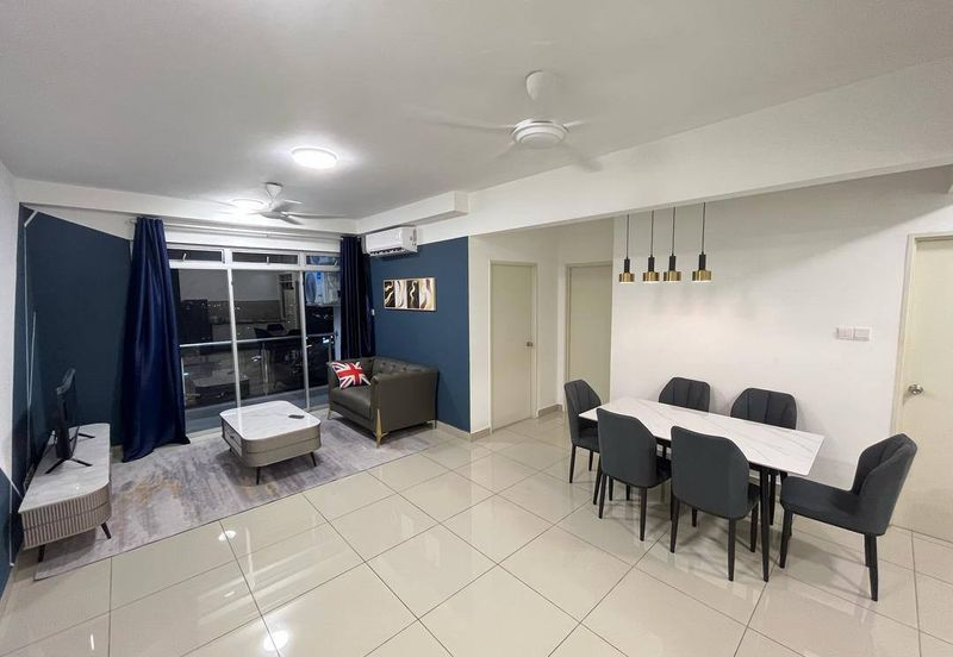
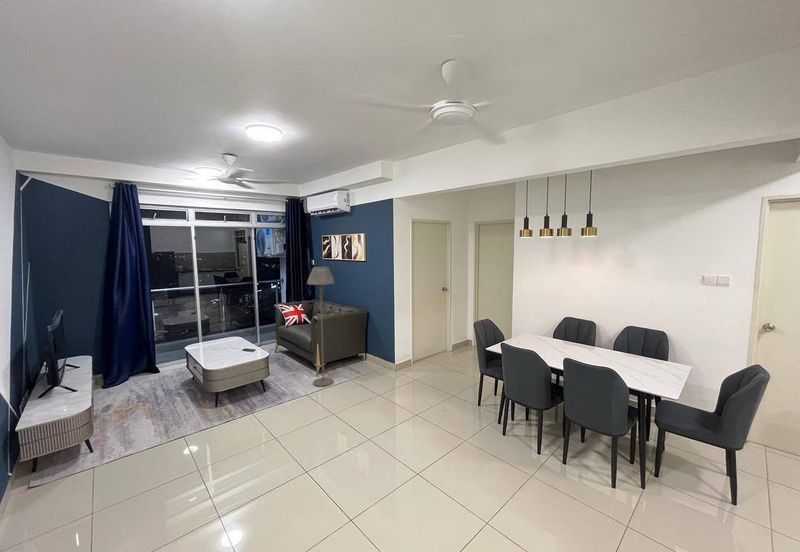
+ floor lamp (322, 325)
